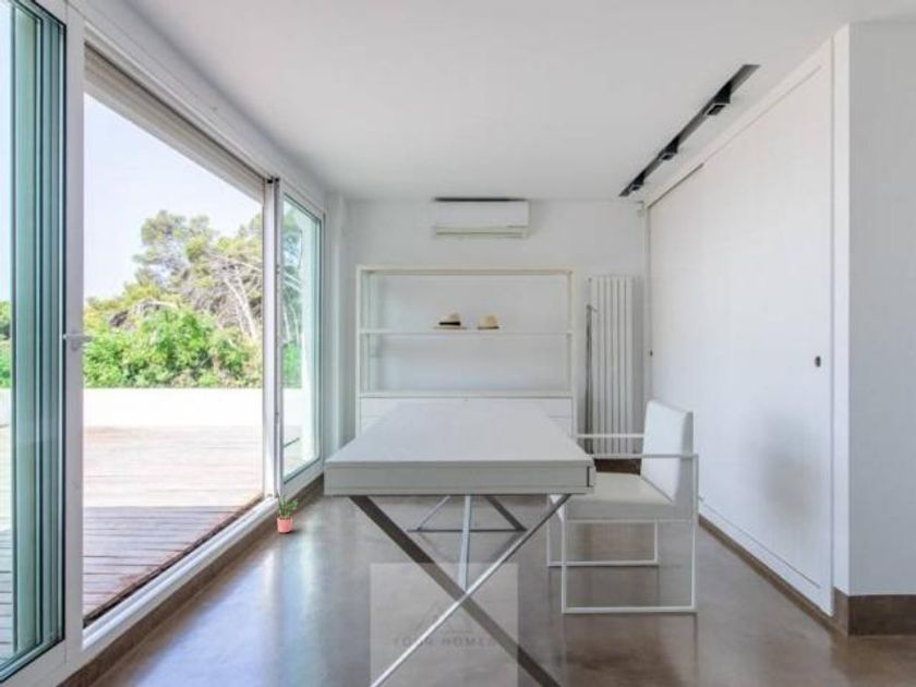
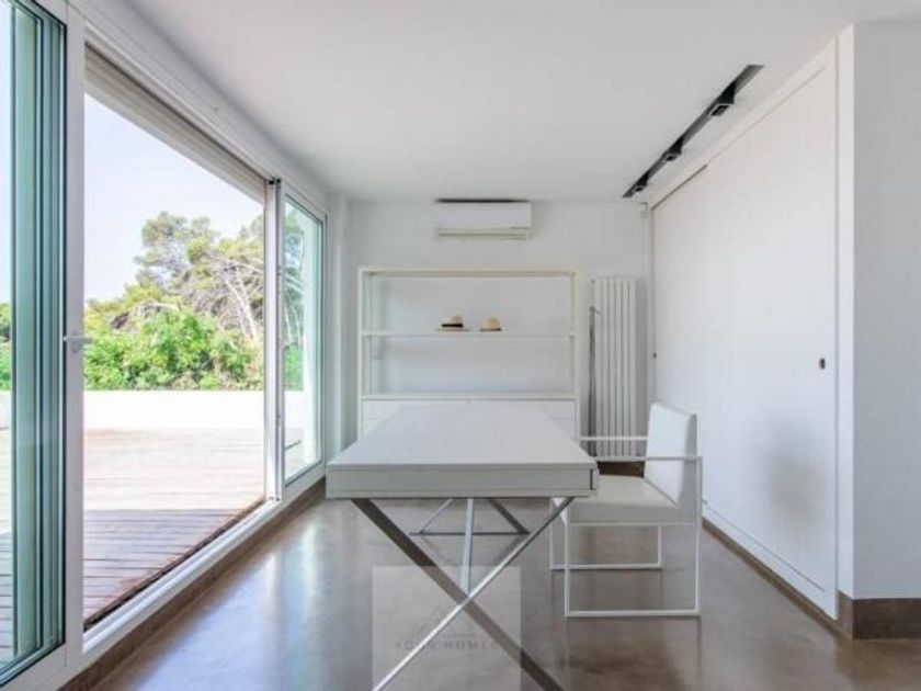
- potted plant (290, 509)
